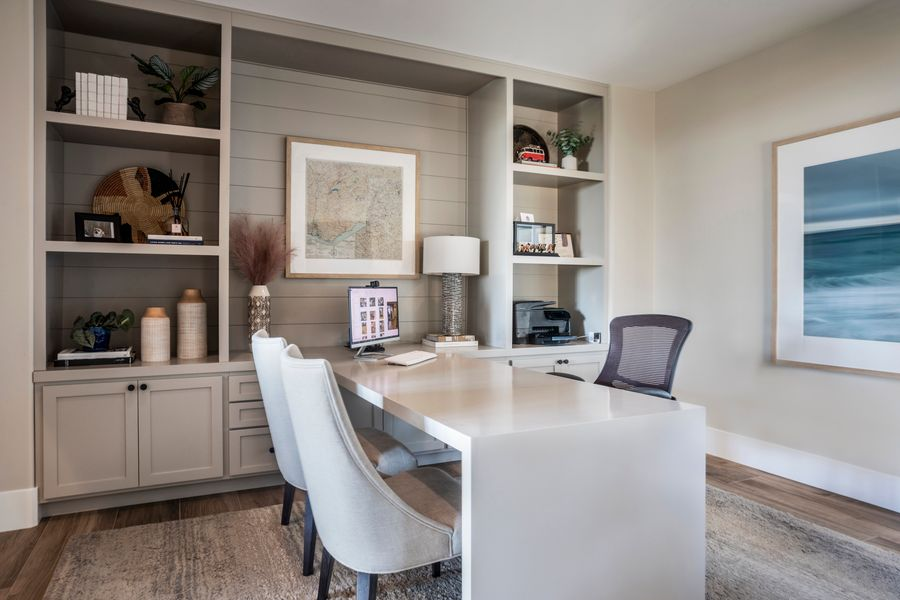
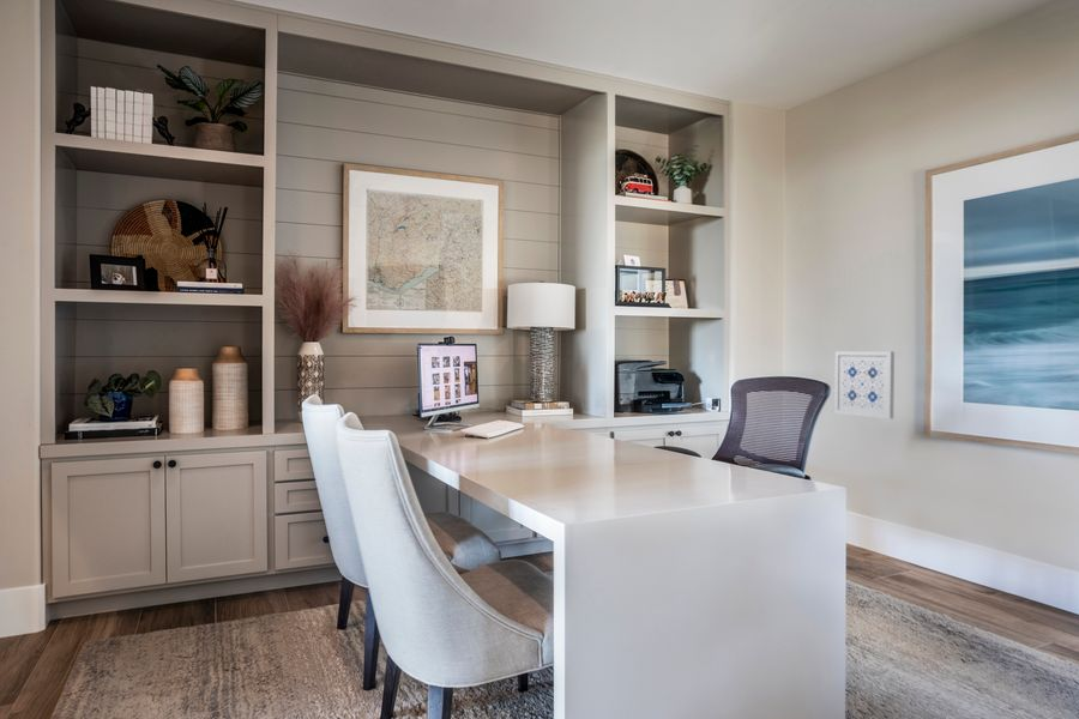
+ wall art (862, 383)
